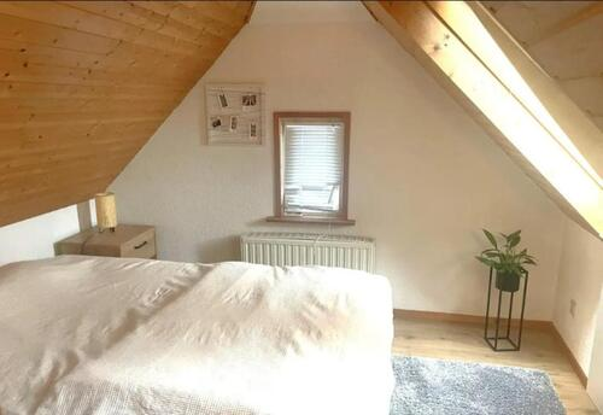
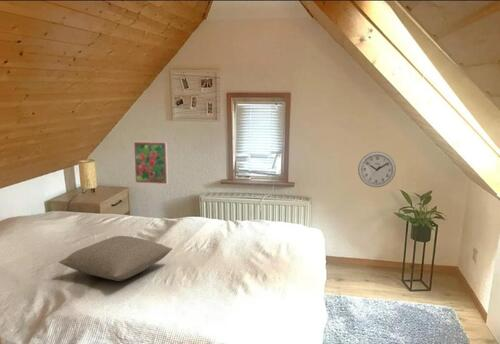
+ pillow (117, 256)
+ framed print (151, 162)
+ wall clock (376, 169)
